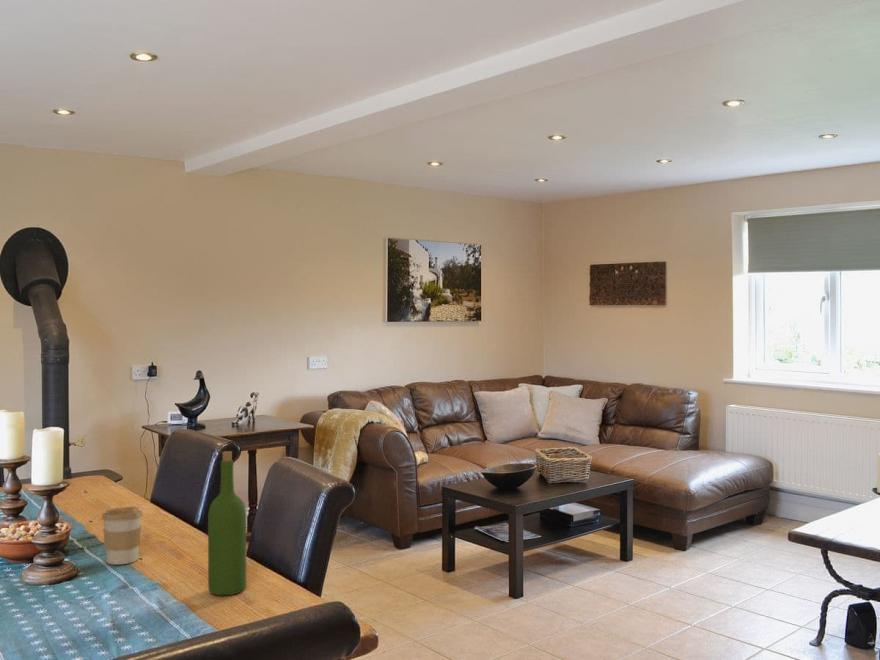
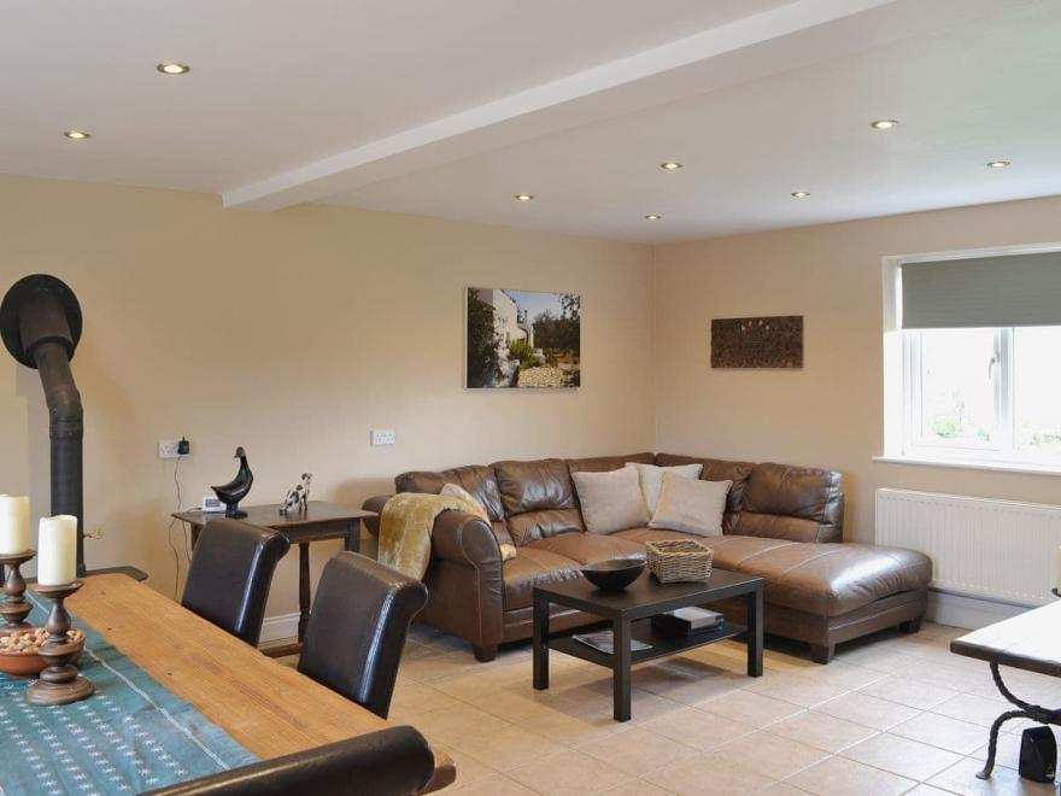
- wine bottle (227, 520)
- coffee cup (122, 533)
